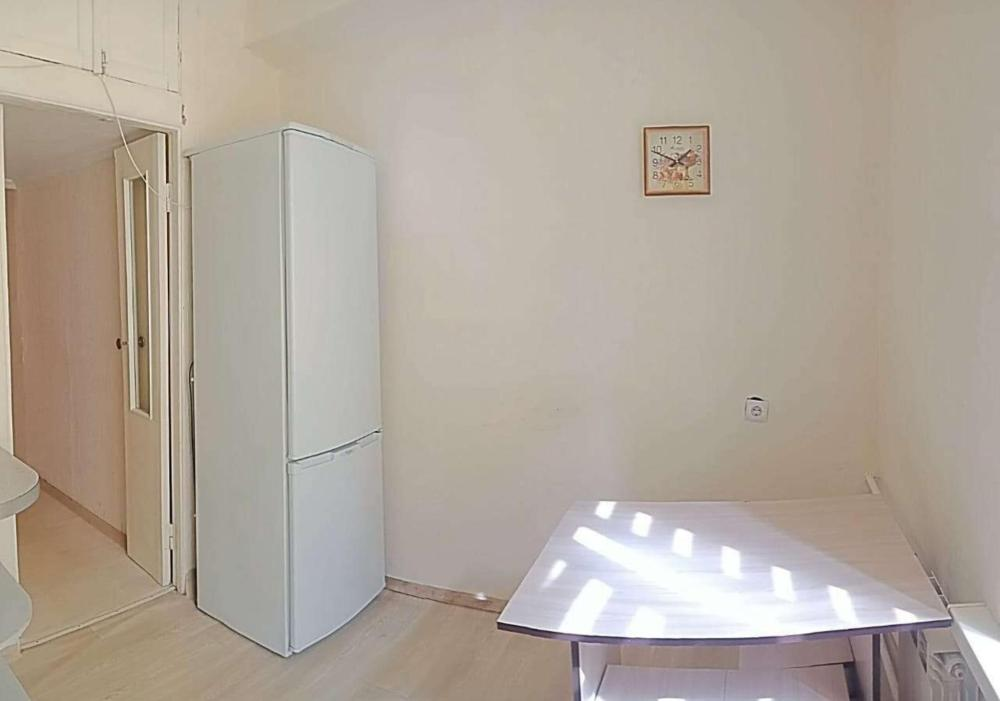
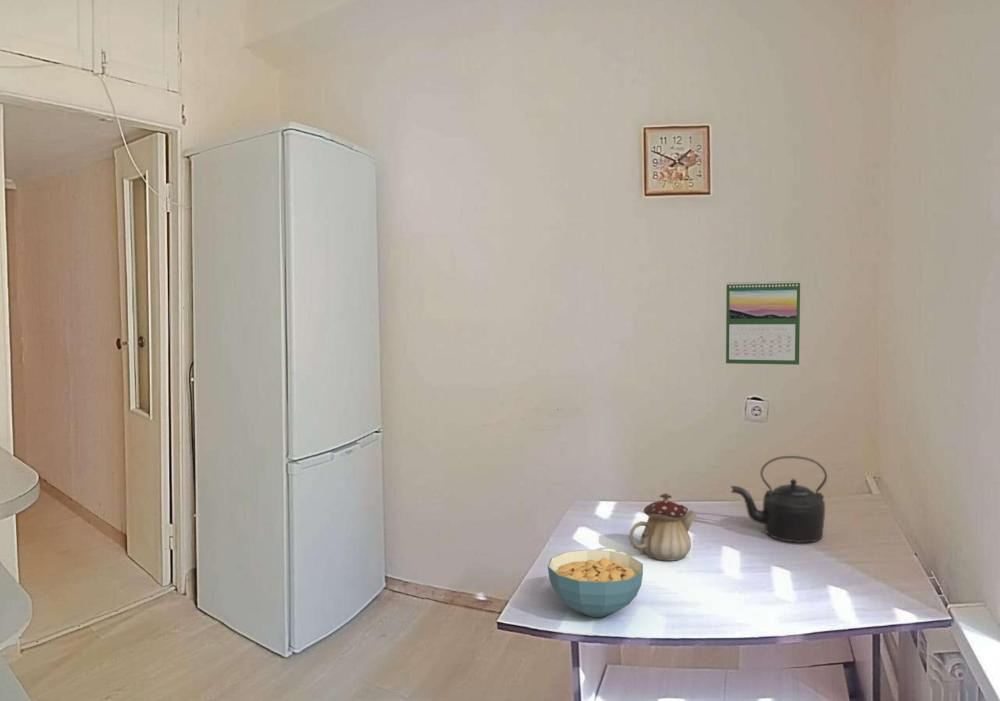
+ kettle (777, 494)
+ teapot (662, 524)
+ cereal bowl (595, 588)
+ calendar (762, 321)
